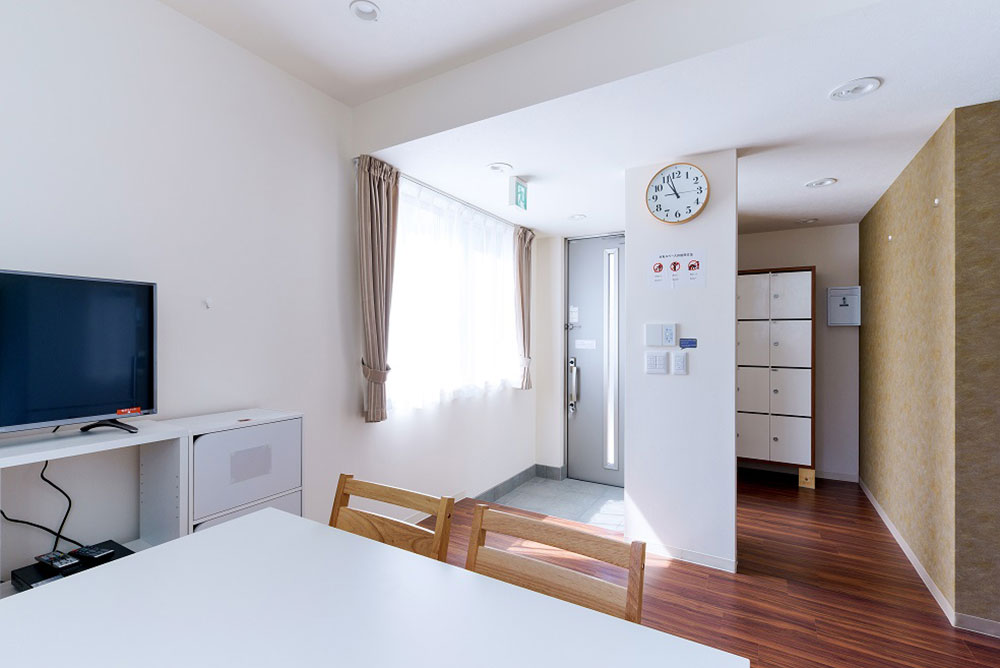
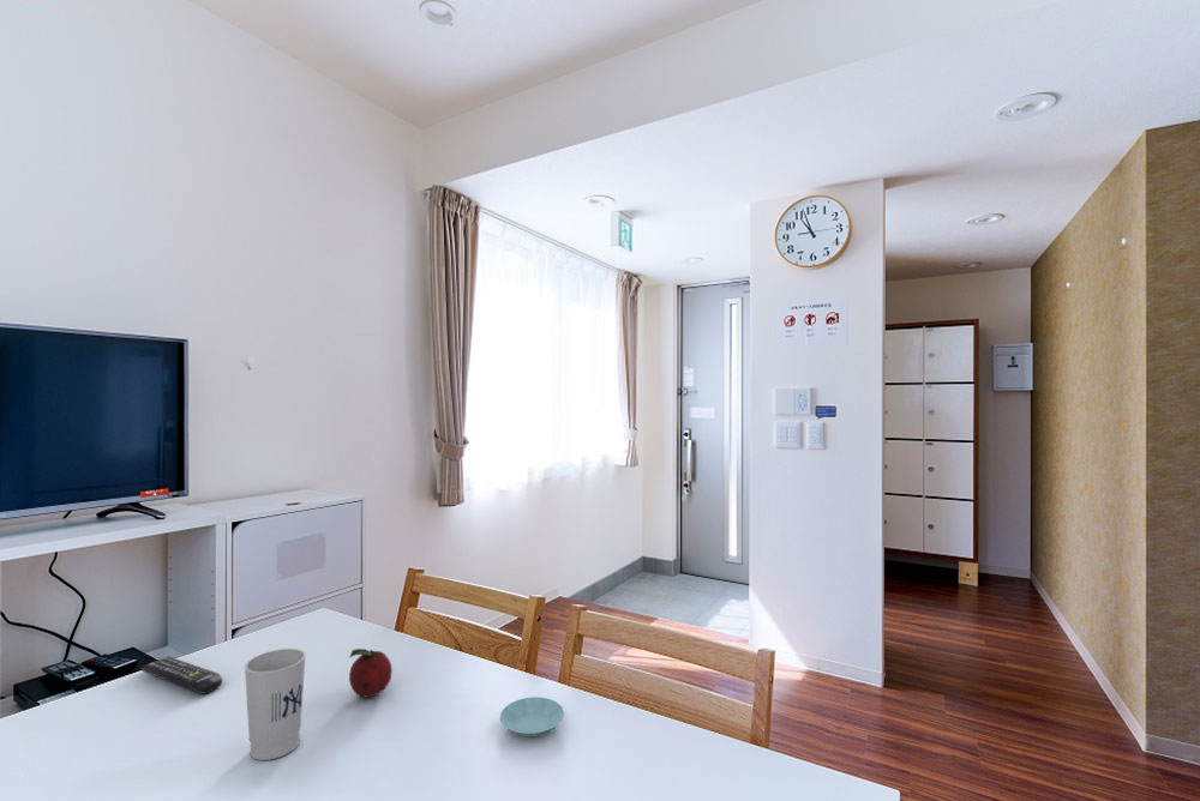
+ remote control (180, 674)
+ saucer (532, 719)
+ fruit (368, 669)
+ cup (275, 703)
